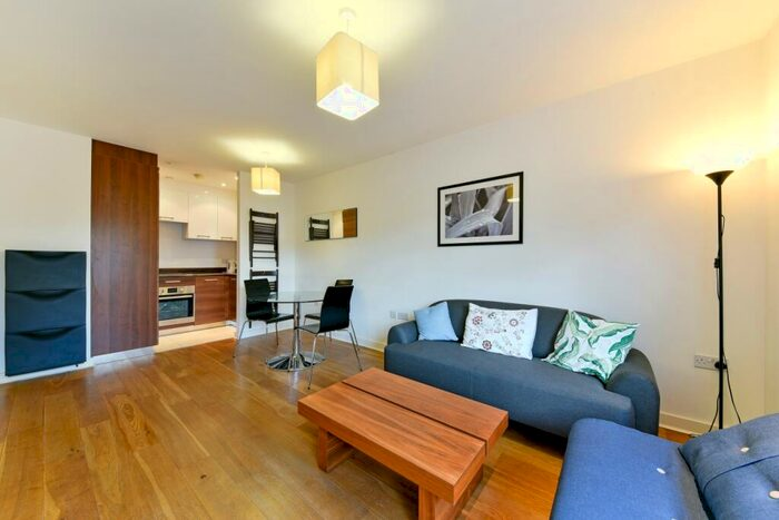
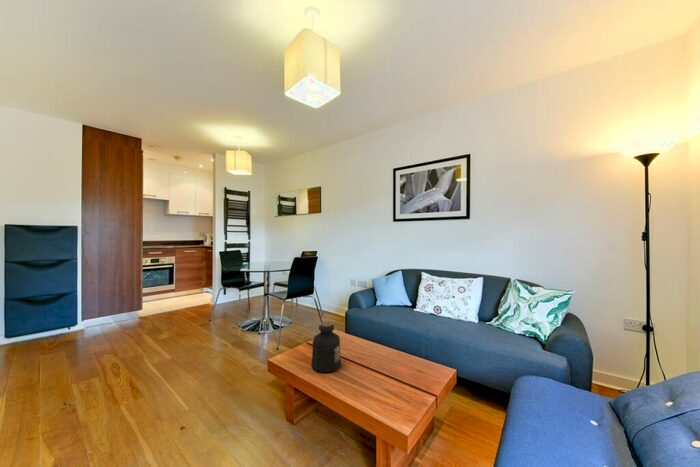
+ bottle (326, 344)
